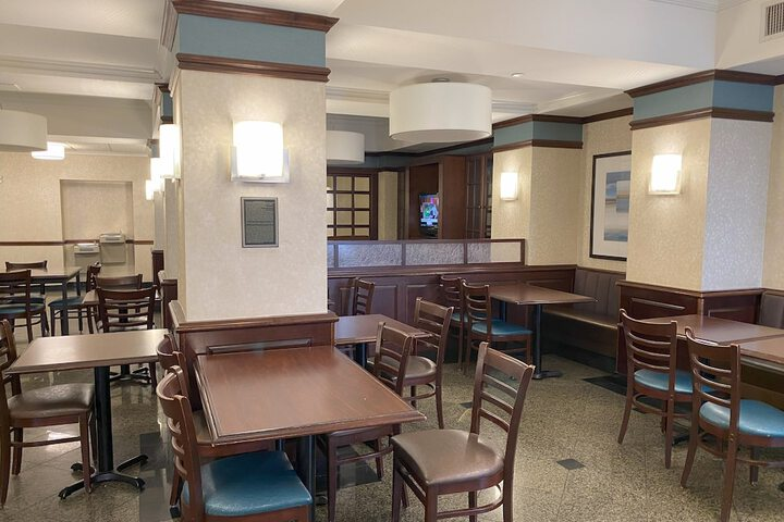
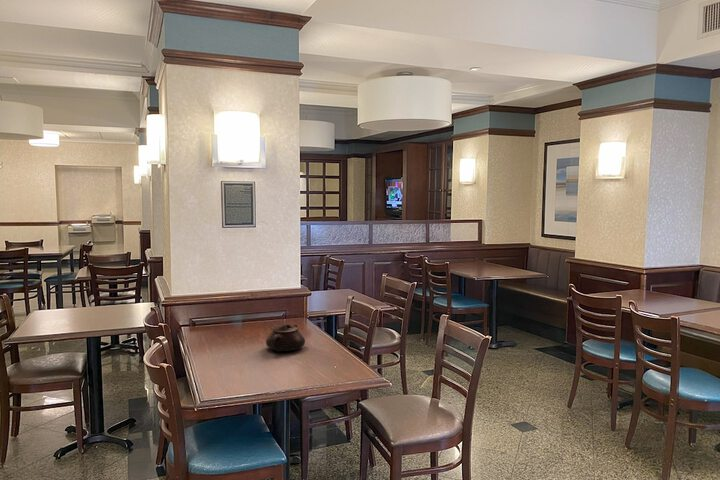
+ teapot (284, 336)
